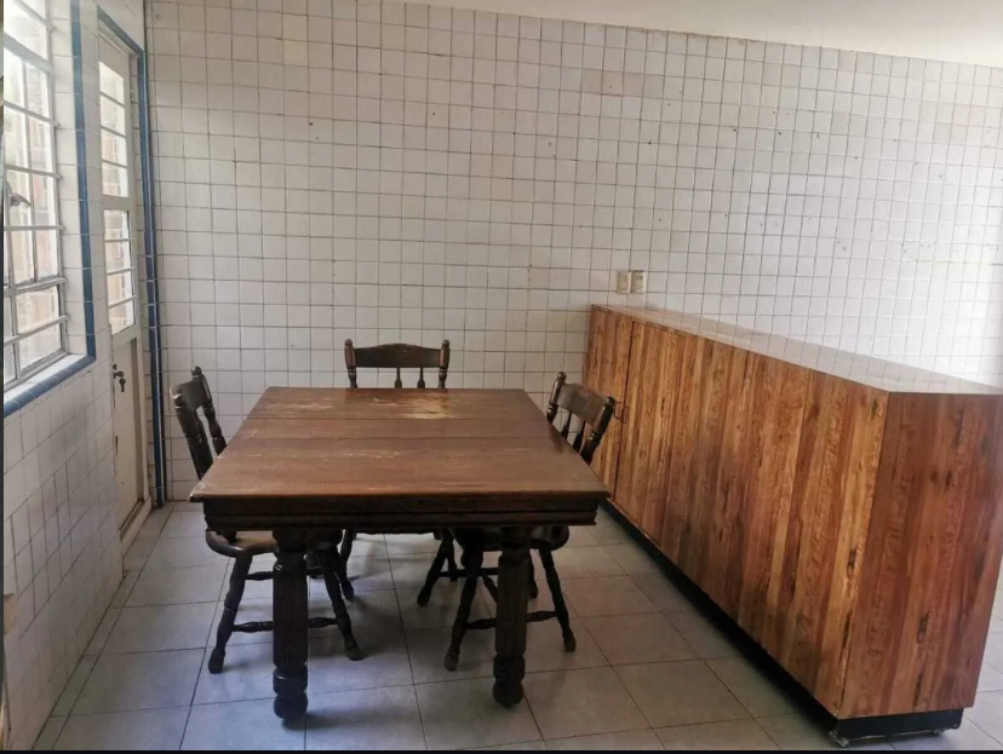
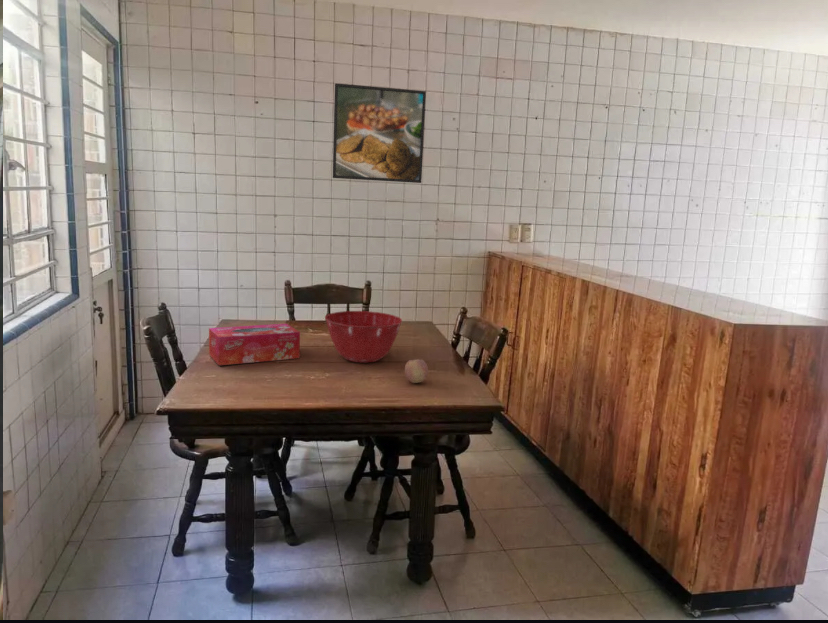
+ tissue box (254, 343)
+ fruit (416, 371)
+ mixing bowl (363, 337)
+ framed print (379, 134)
